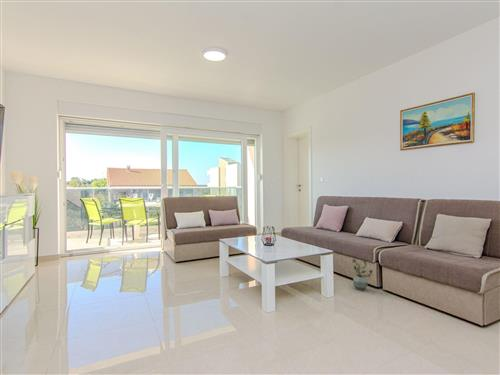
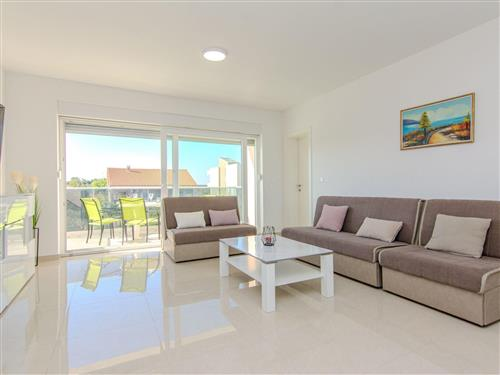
- potted plant (362, 275)
